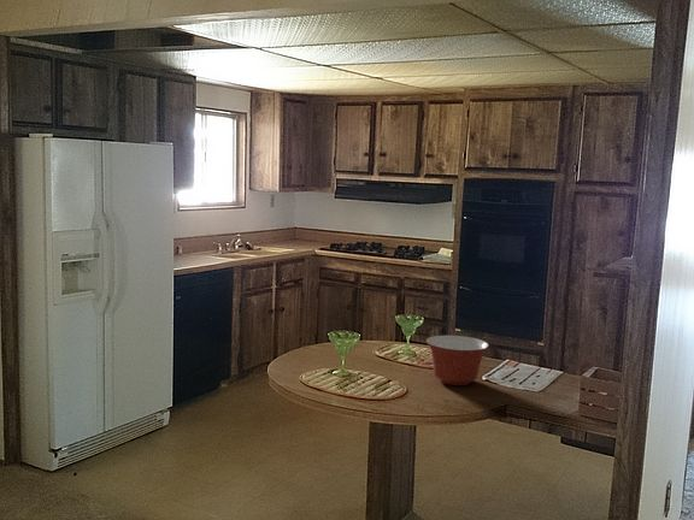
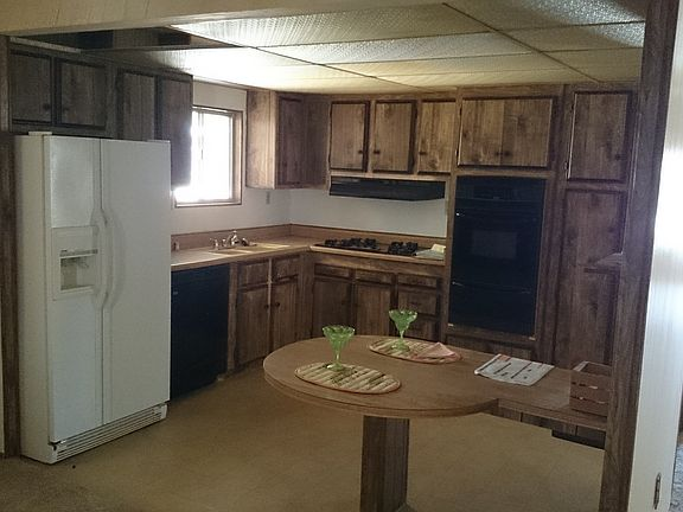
- mixing bowl (455, 361)
